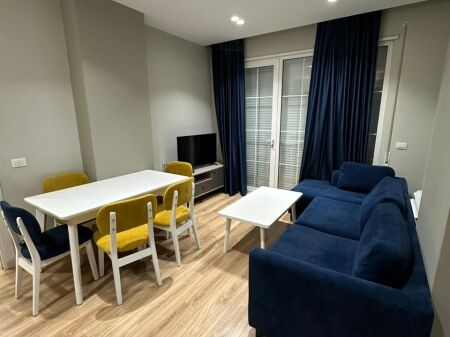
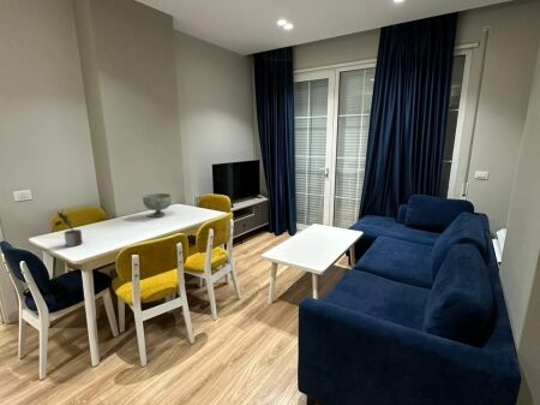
+ decorative bowl (157, 204)
+ potted plant (68, 226)
